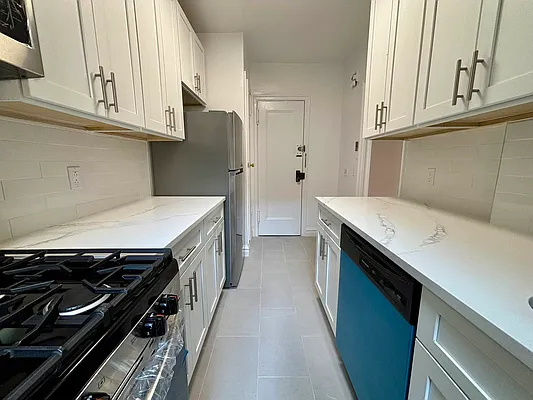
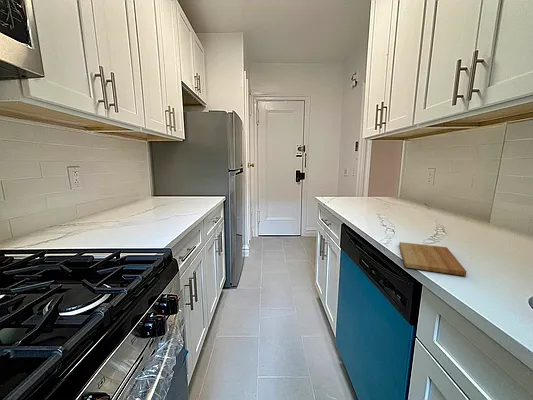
+ cutting board (427, 256)
